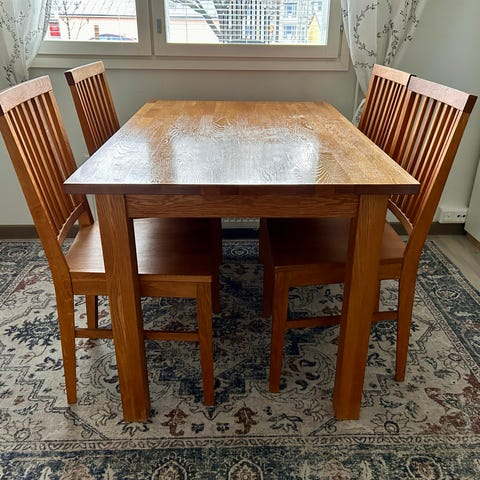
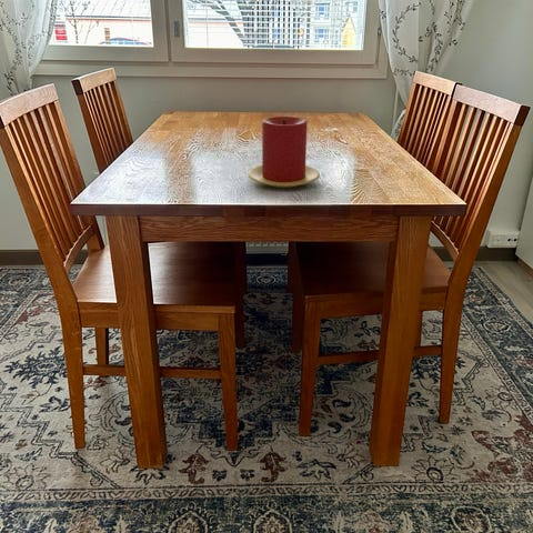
+ candle (283, 150)
